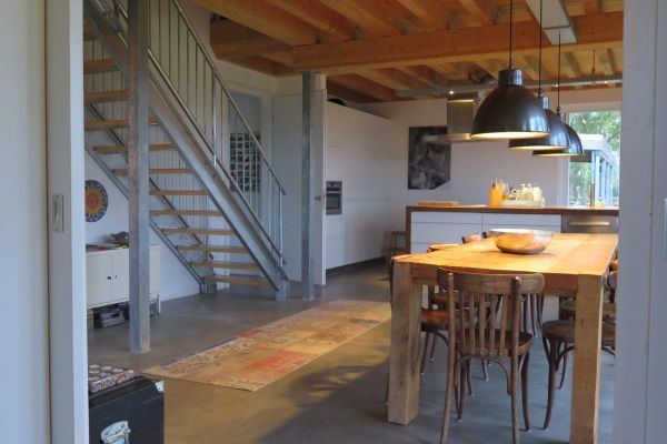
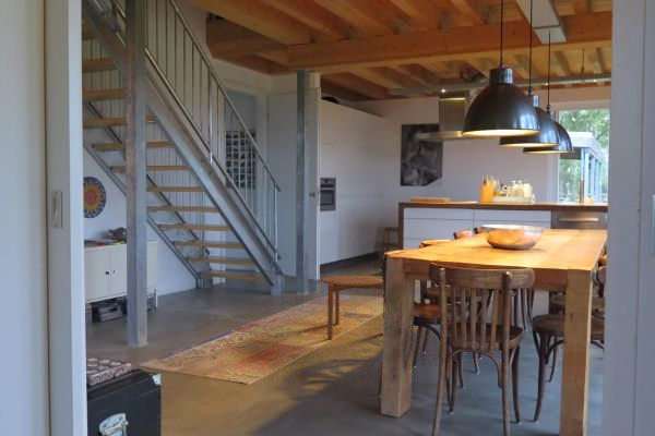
+ side table (338, 304)
